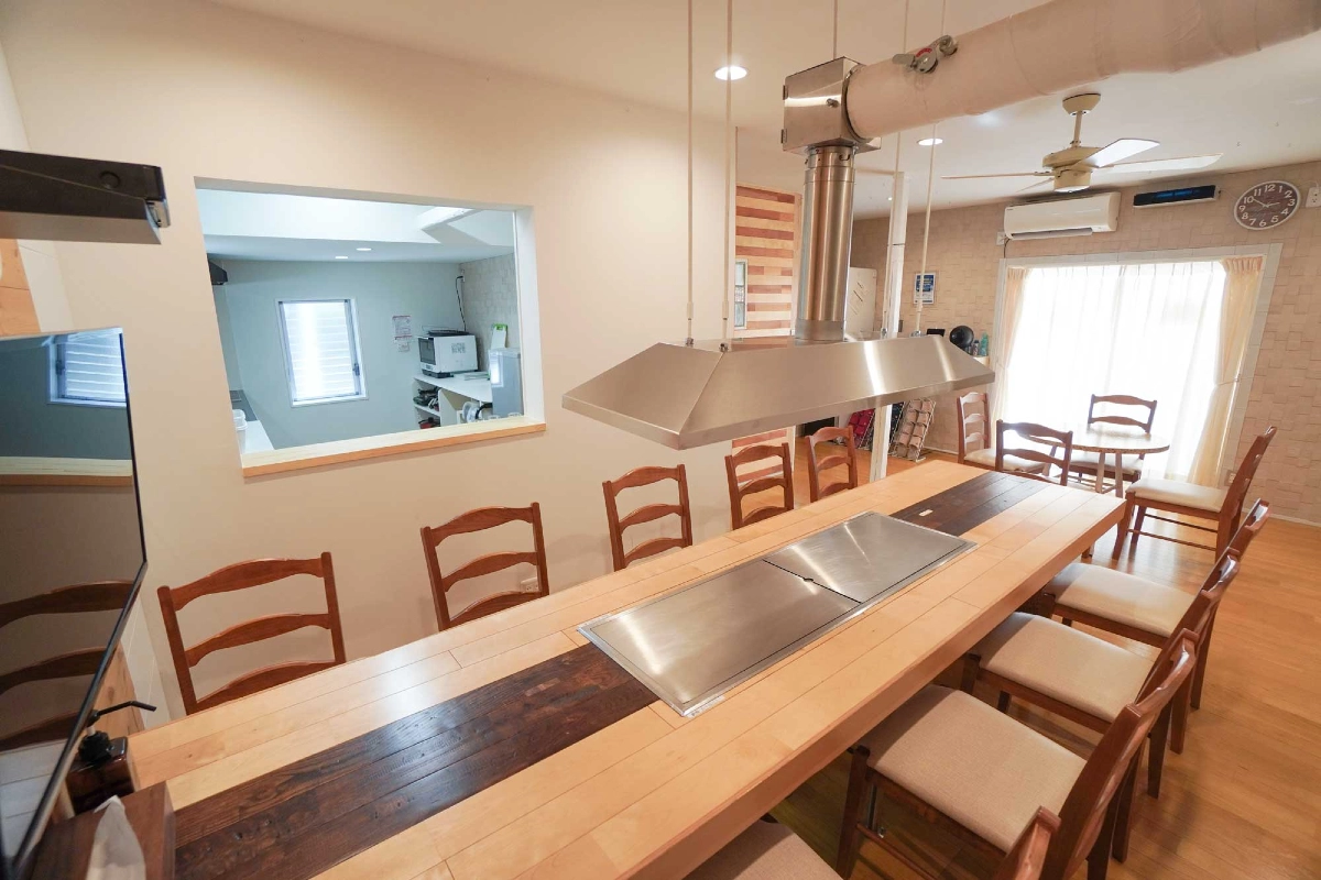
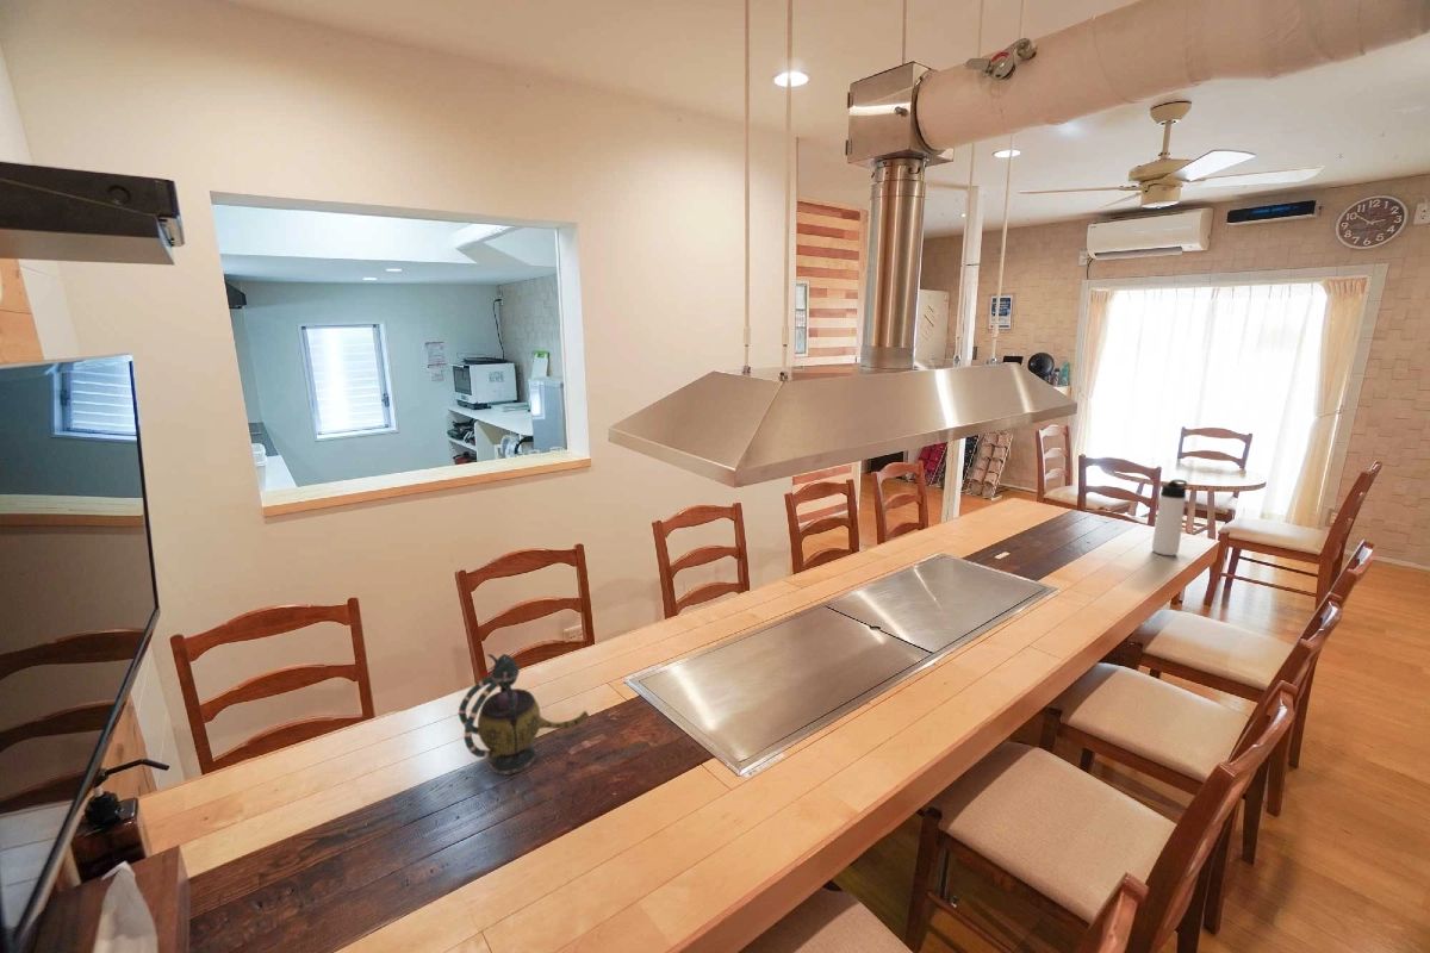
+ teapot (527, 702)
+ thermos bottle (1170, 517)
